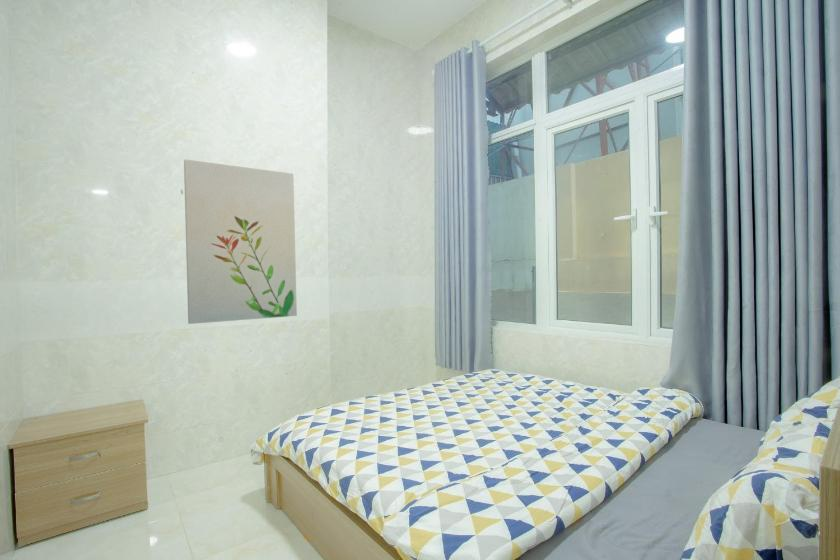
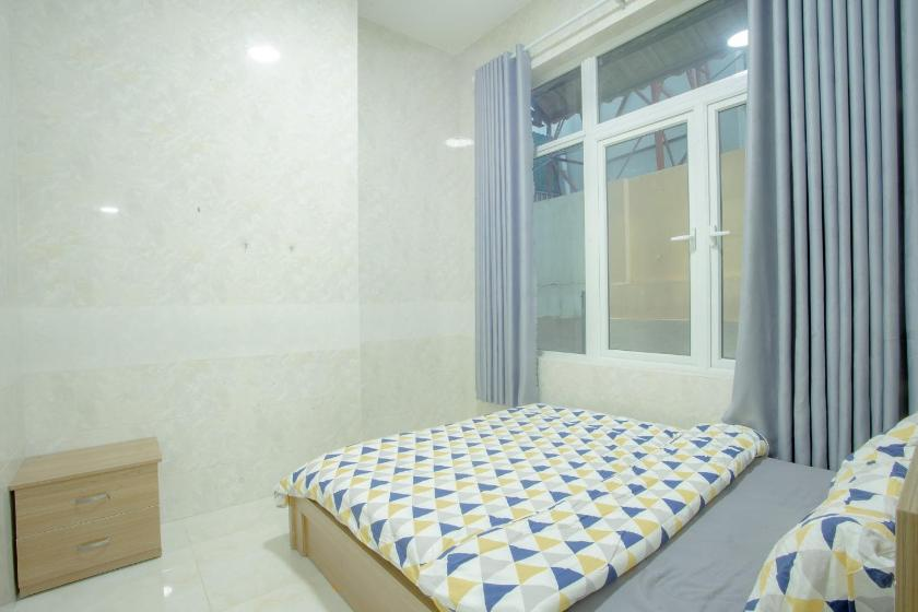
- wall art (244, 243)
